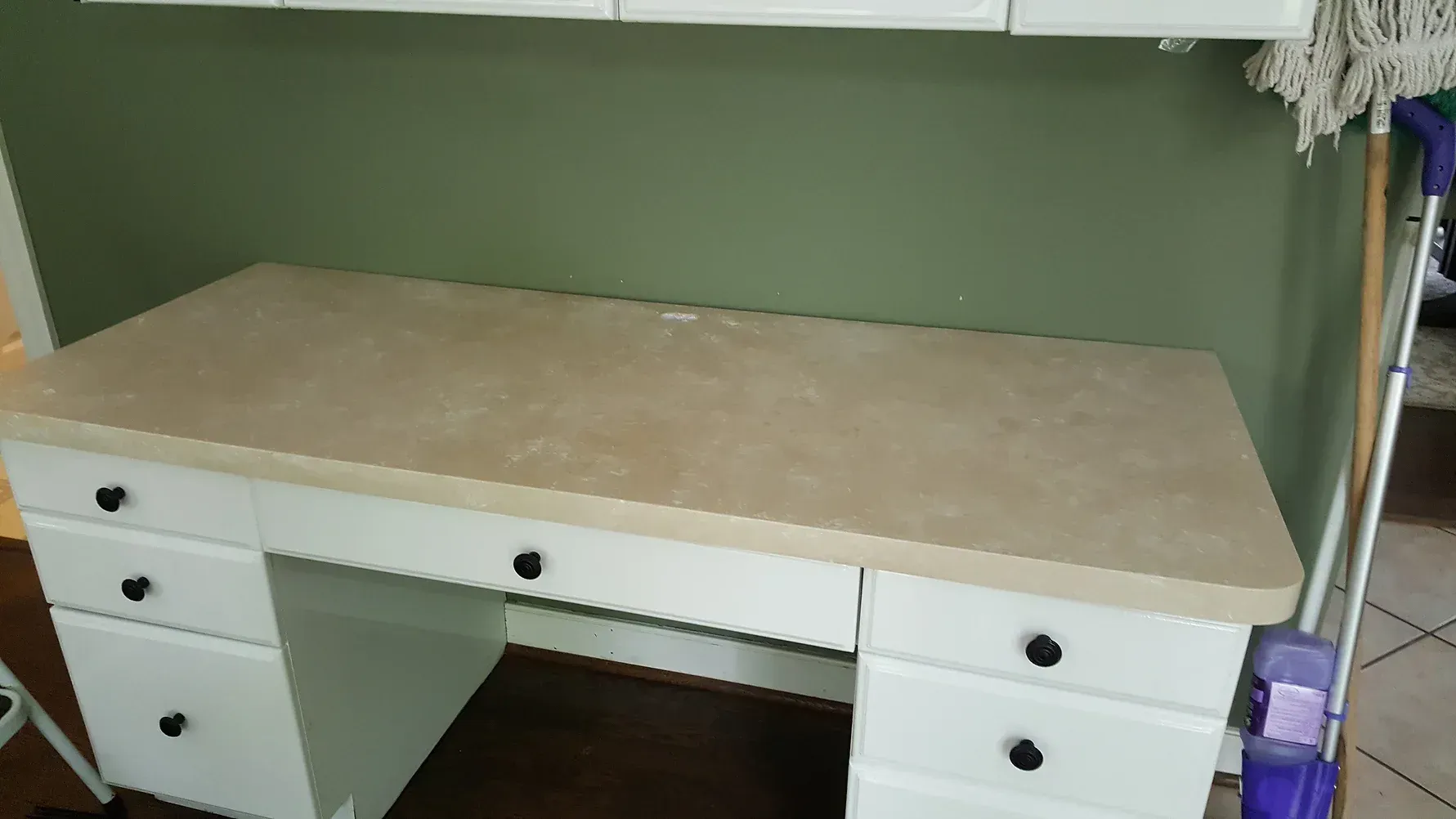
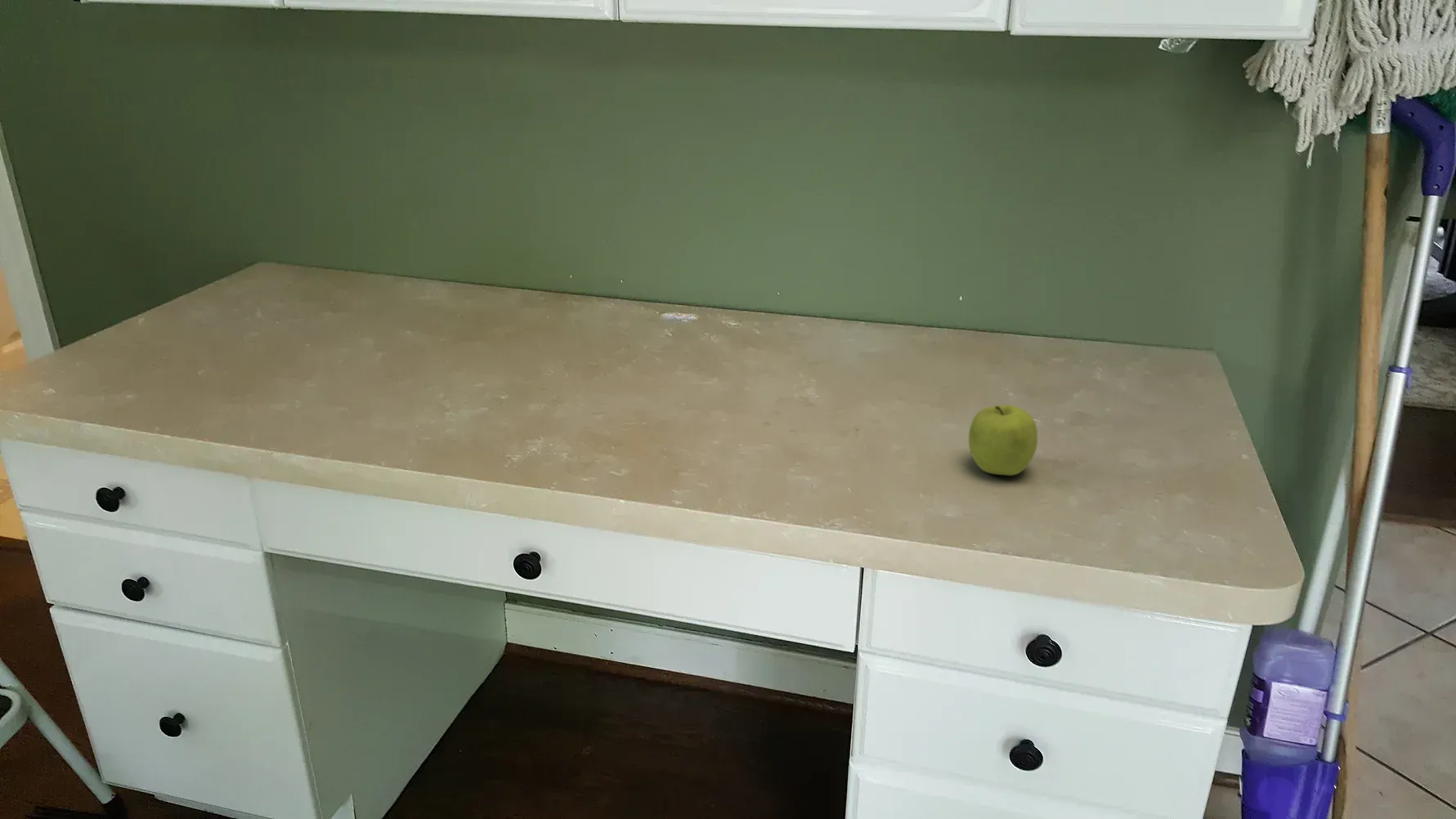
+ fruit (1002, 436)
